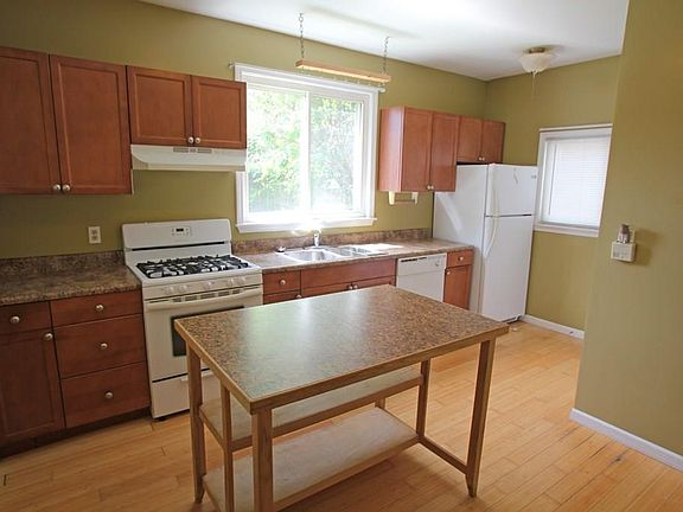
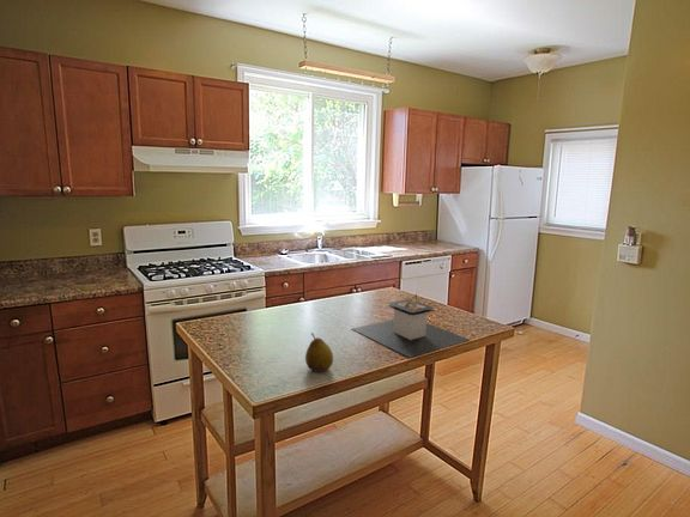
+ architectural model (410, 315)
+ fruit (319, 351)
